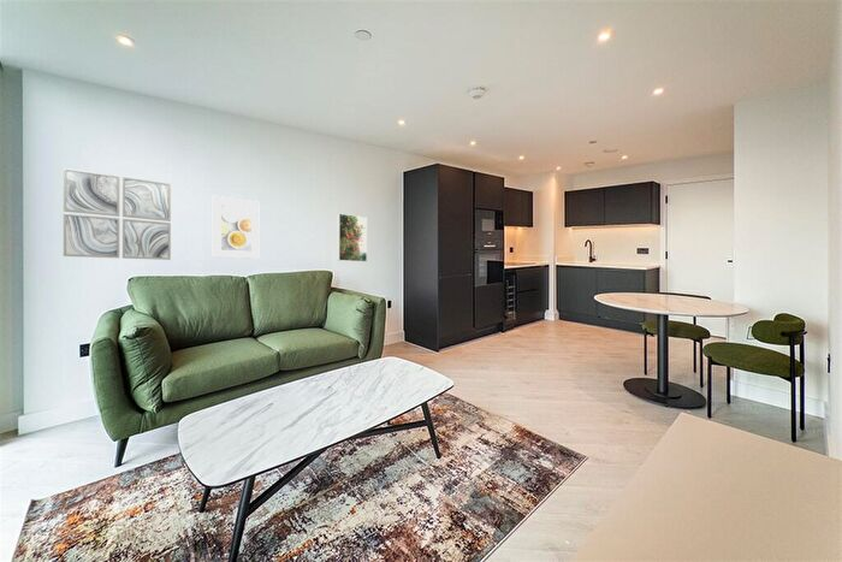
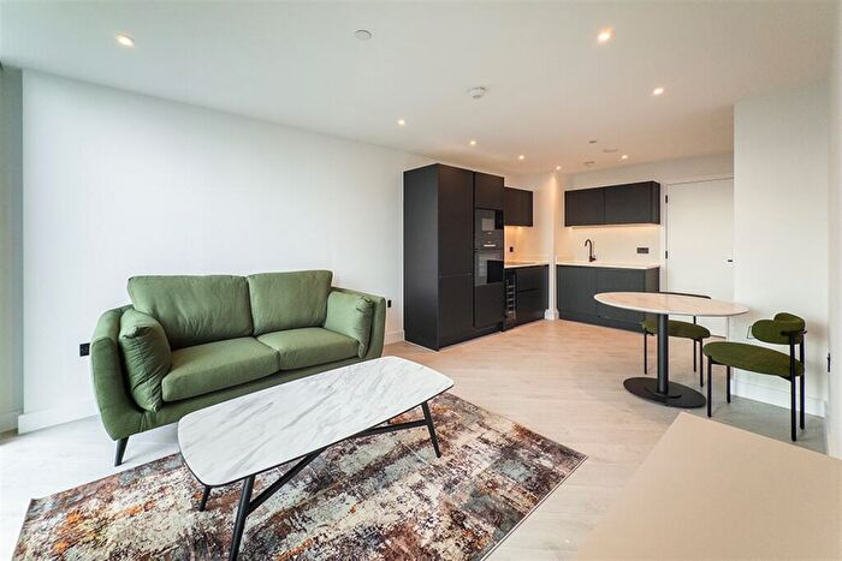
- wall art (118, 218)
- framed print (352, 238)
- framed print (236, 227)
